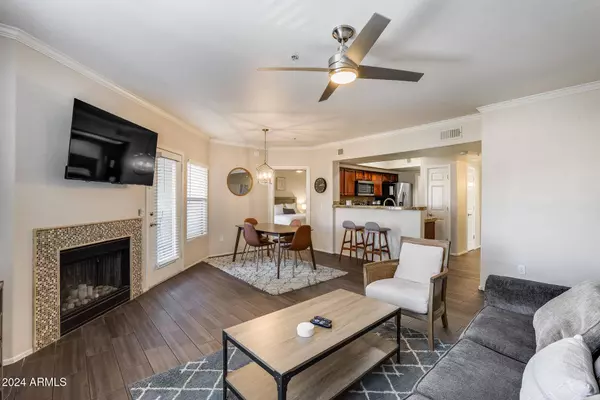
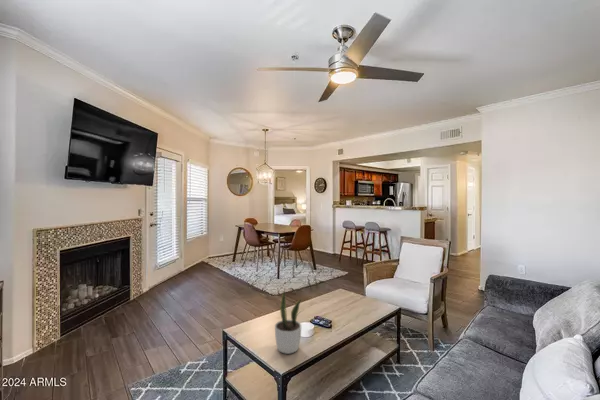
+ potted plant (286, 317)
